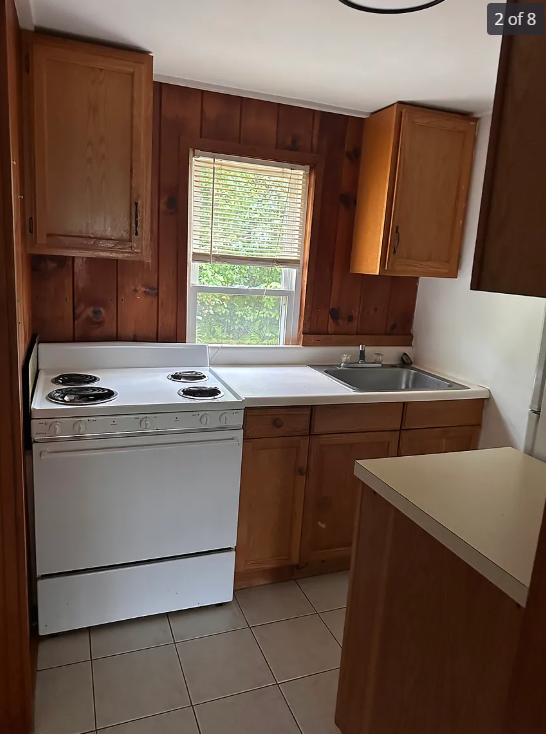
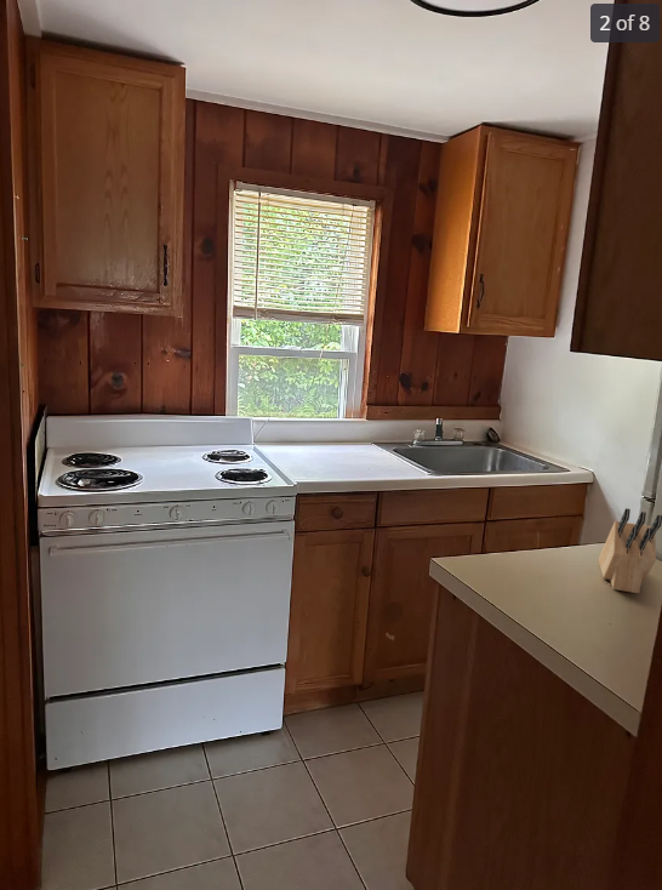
+ knife block (629, 541)
